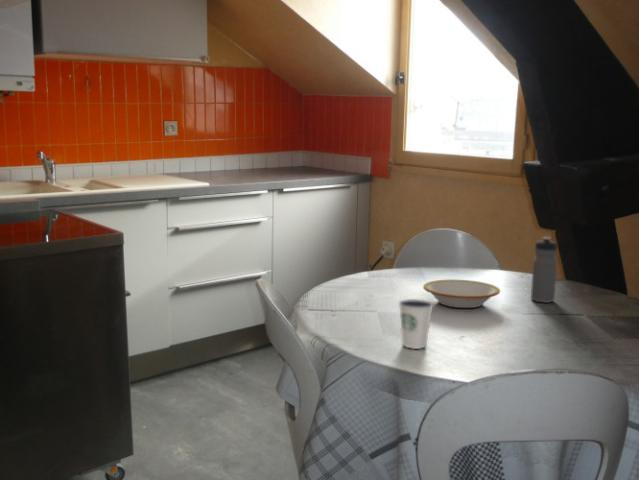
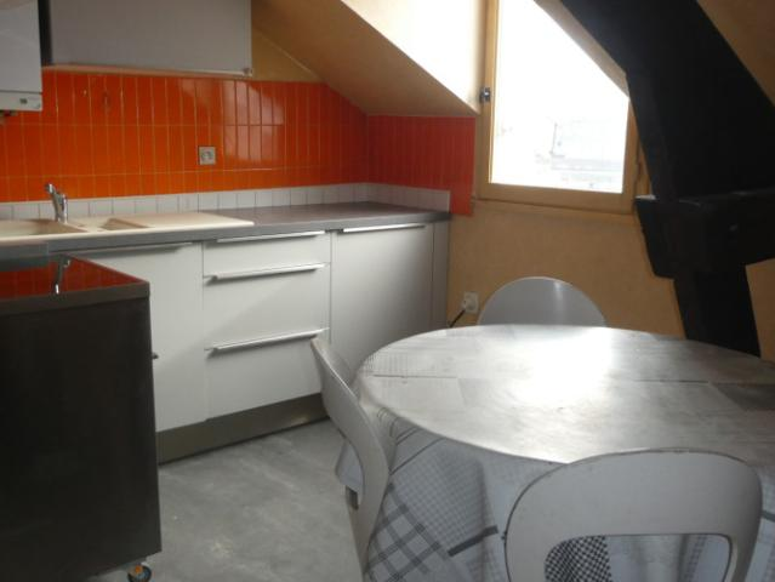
- water bottle (544, 268)
- dixie cup (415, 324)
- bowl (460, 295)
